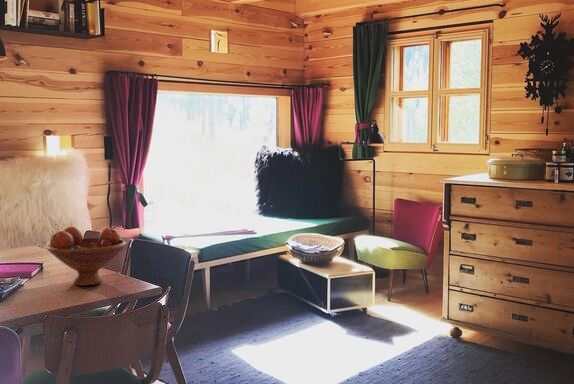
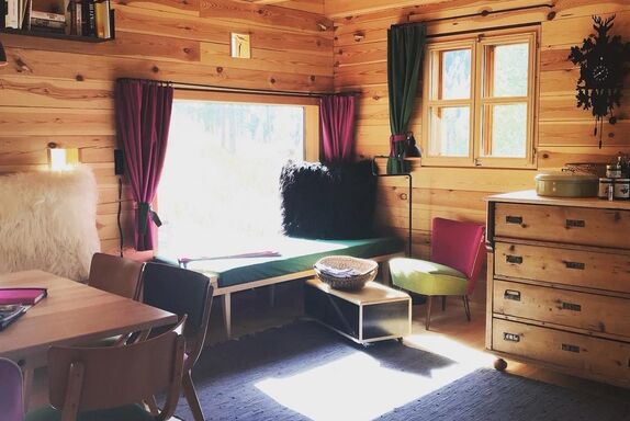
- fruit bowl (87, 255)
